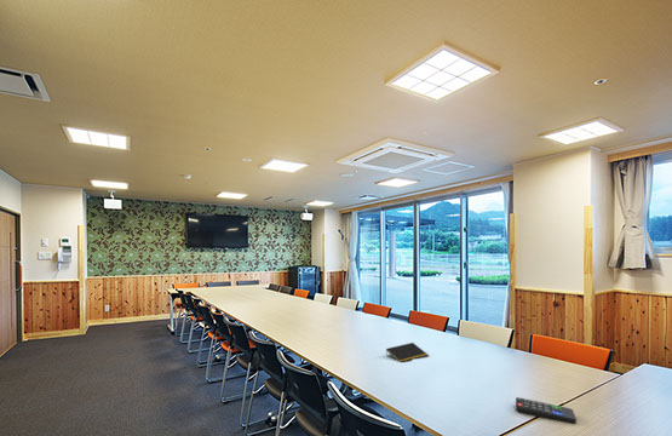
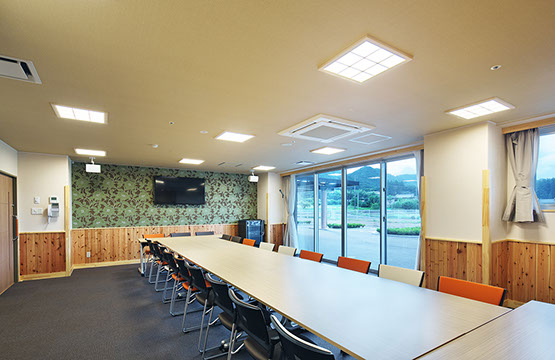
- notepad (407, 352)
- remote control (544, 409)
